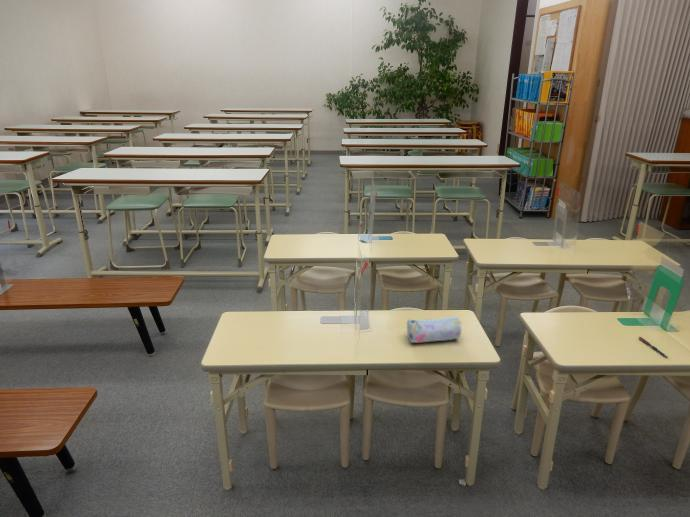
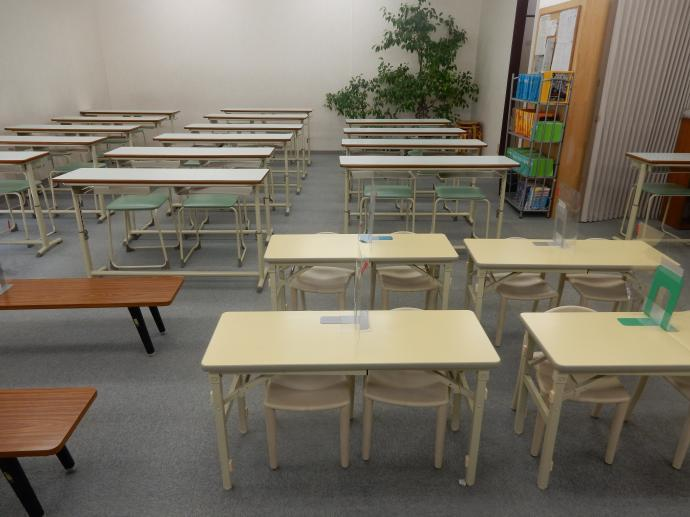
- pencil case (433, 328)
- pen (653, 346)
